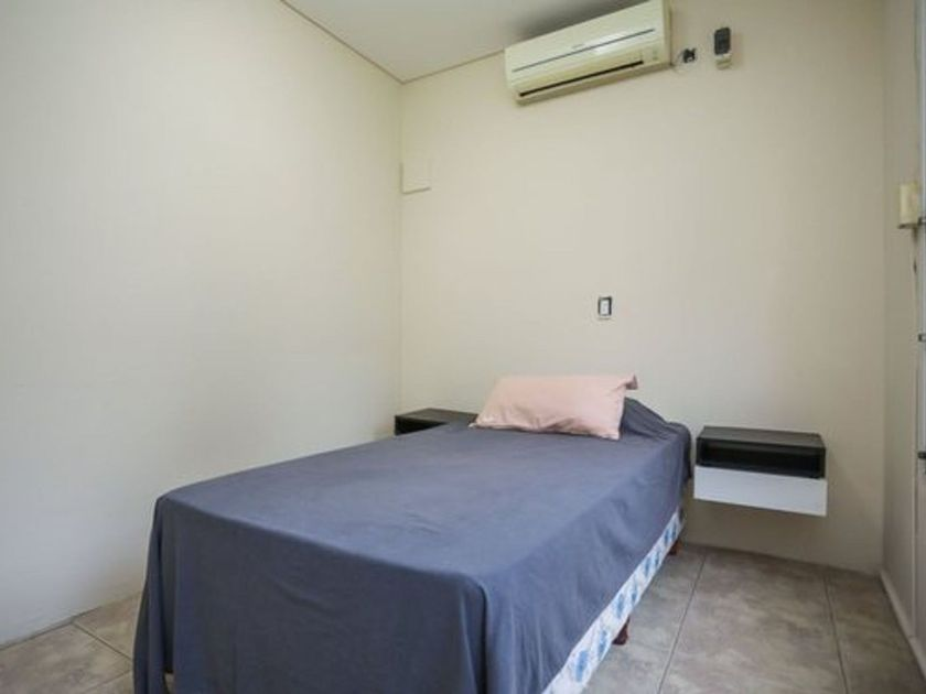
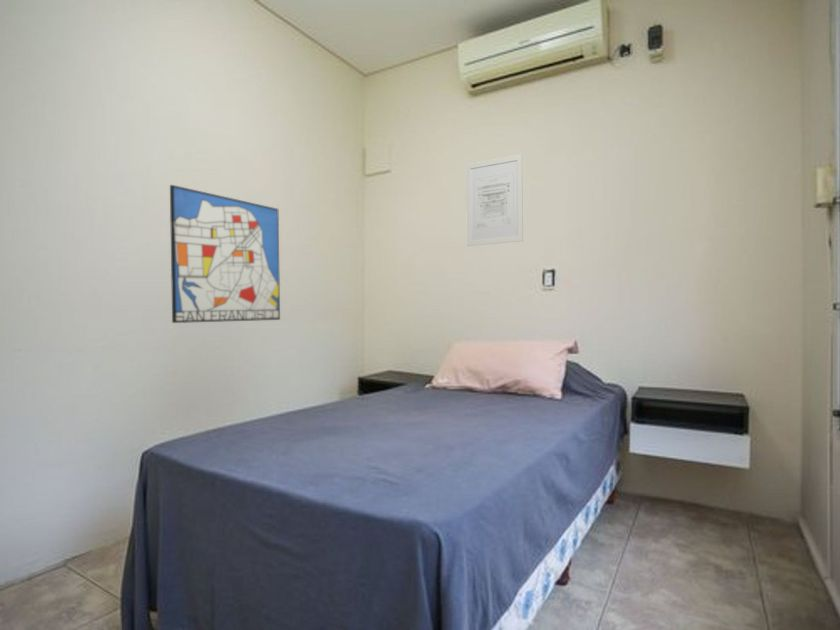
+ wall art (493, 201)
+ wall art (231, 259)
